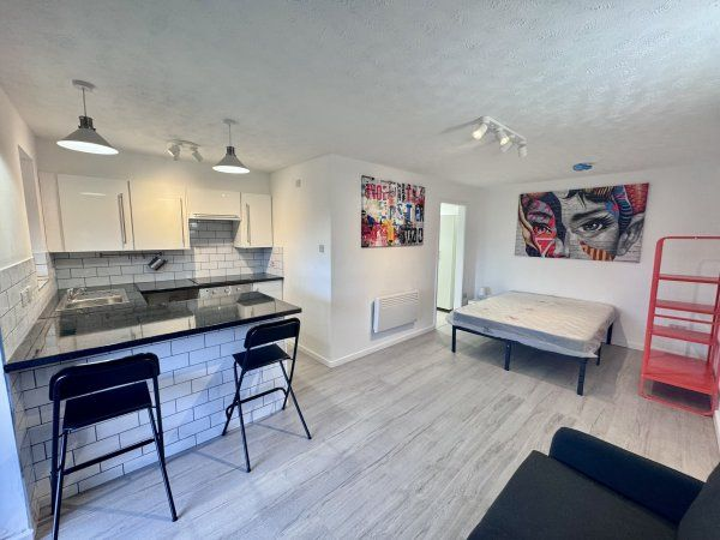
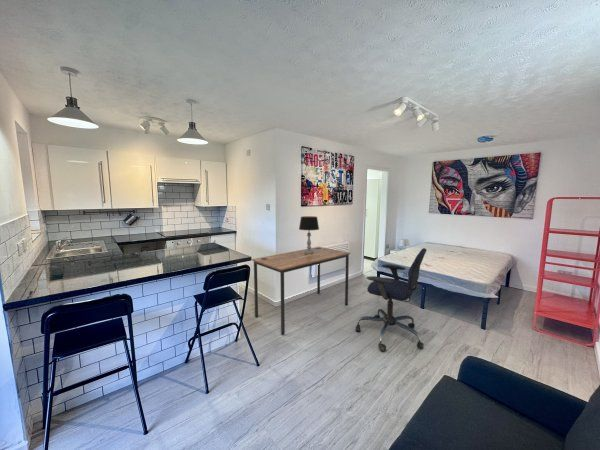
+ desk (317, 283)
+ table lamp (309, 235)
+ office chair (391, 291)
